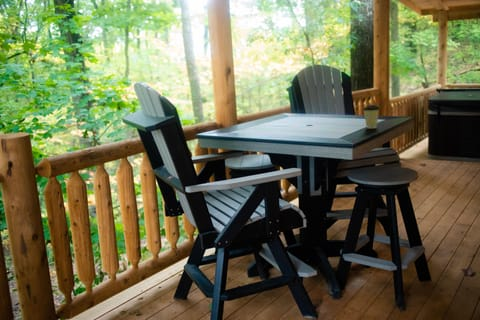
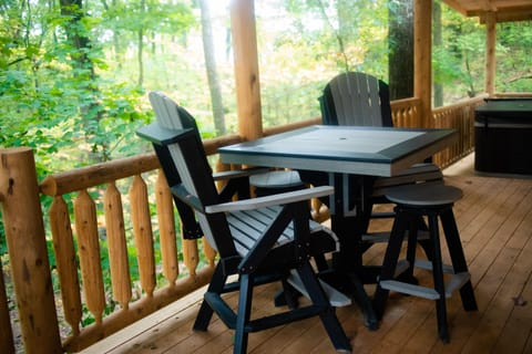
- coffee cup (371, 116)
